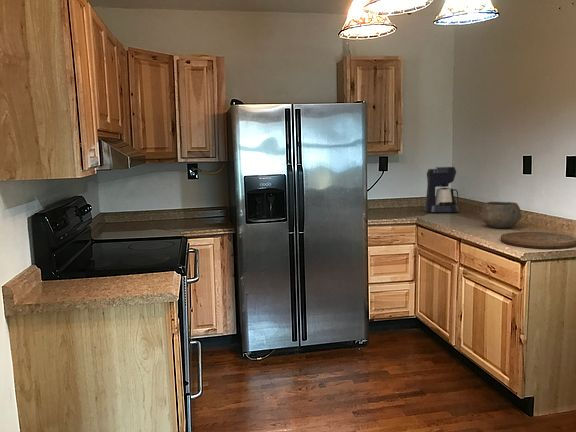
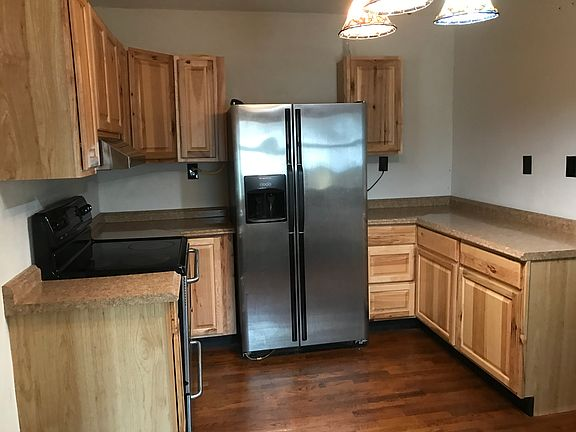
- bowl (500, 215)
- coffee maker (440, 189)
- cutting board (537, 239)
